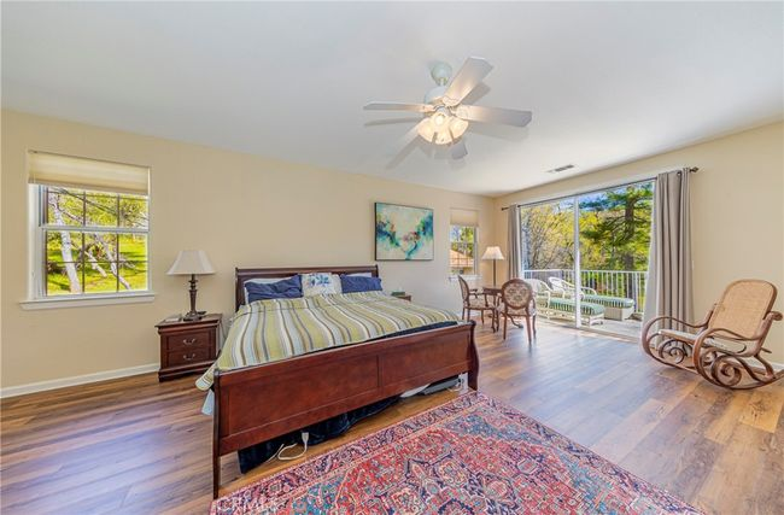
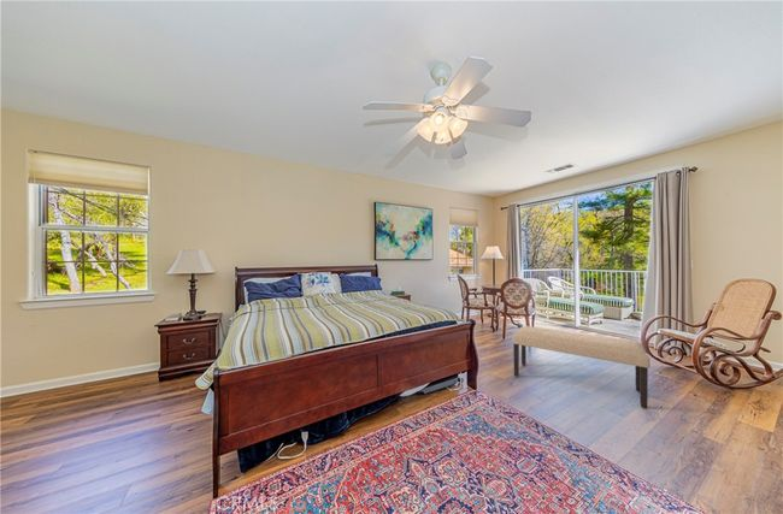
+ bench (573, 354)
